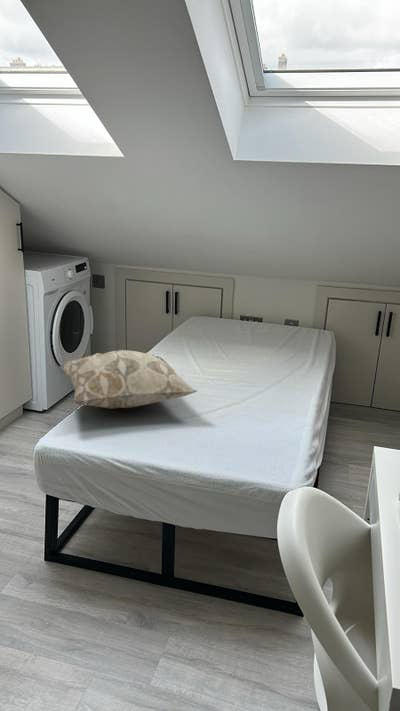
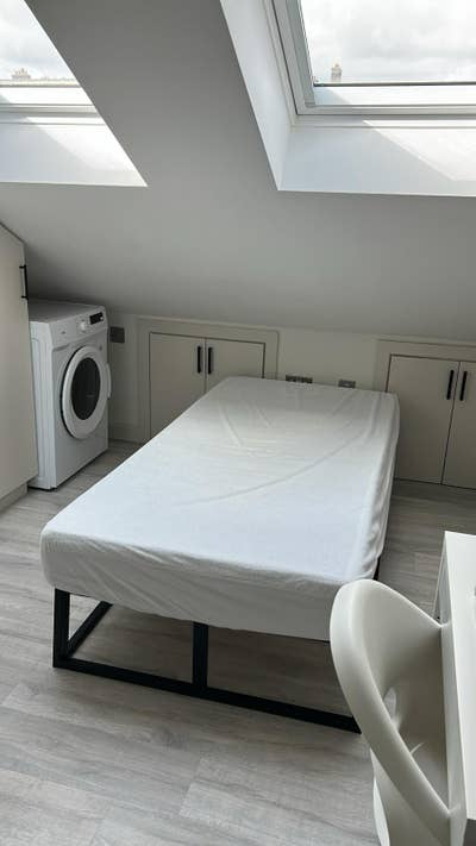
- decorative pillow (124, 378)
